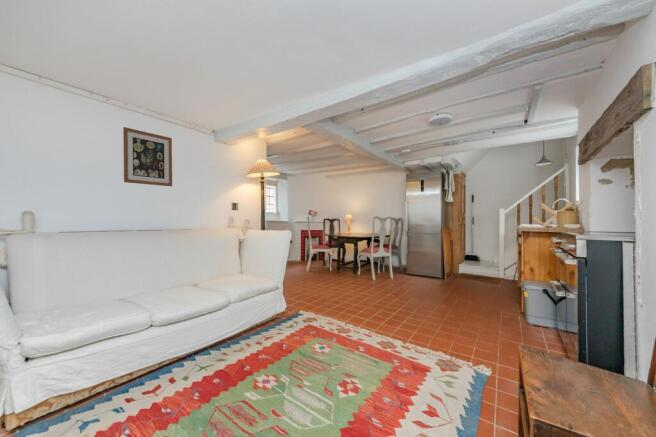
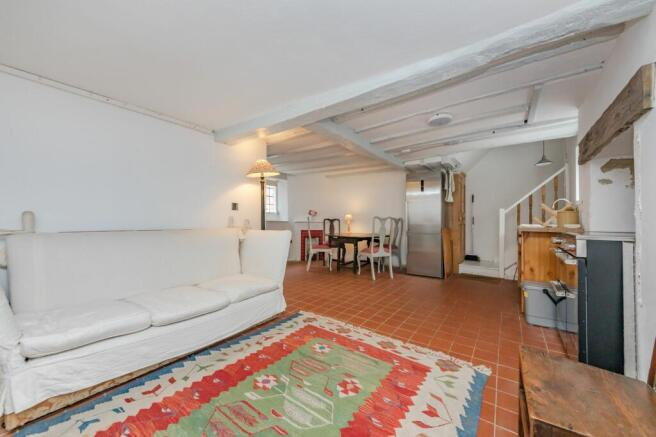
- wall art (149, 158)
